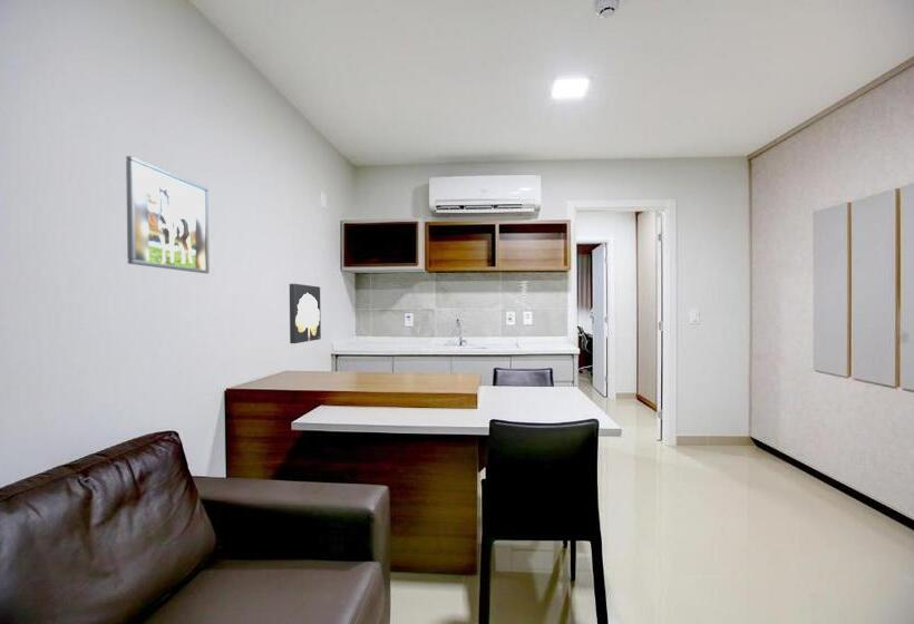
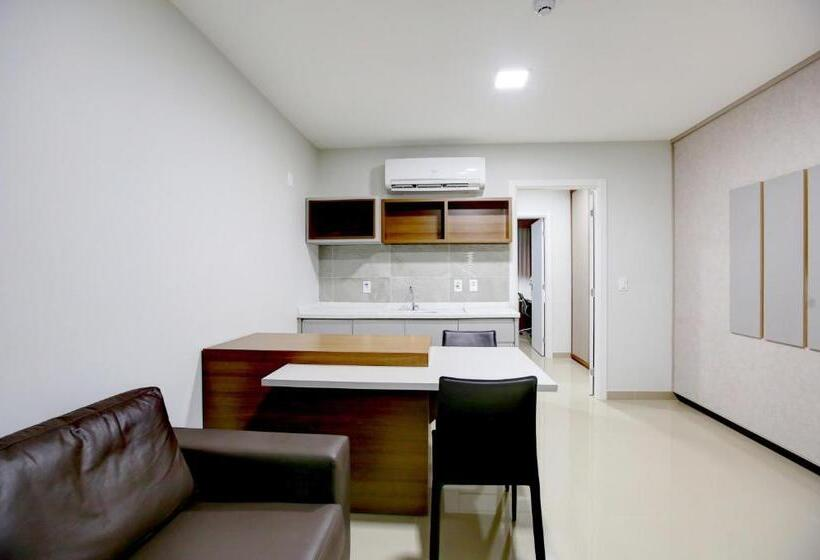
- wall art (305, 313)
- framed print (172, 221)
